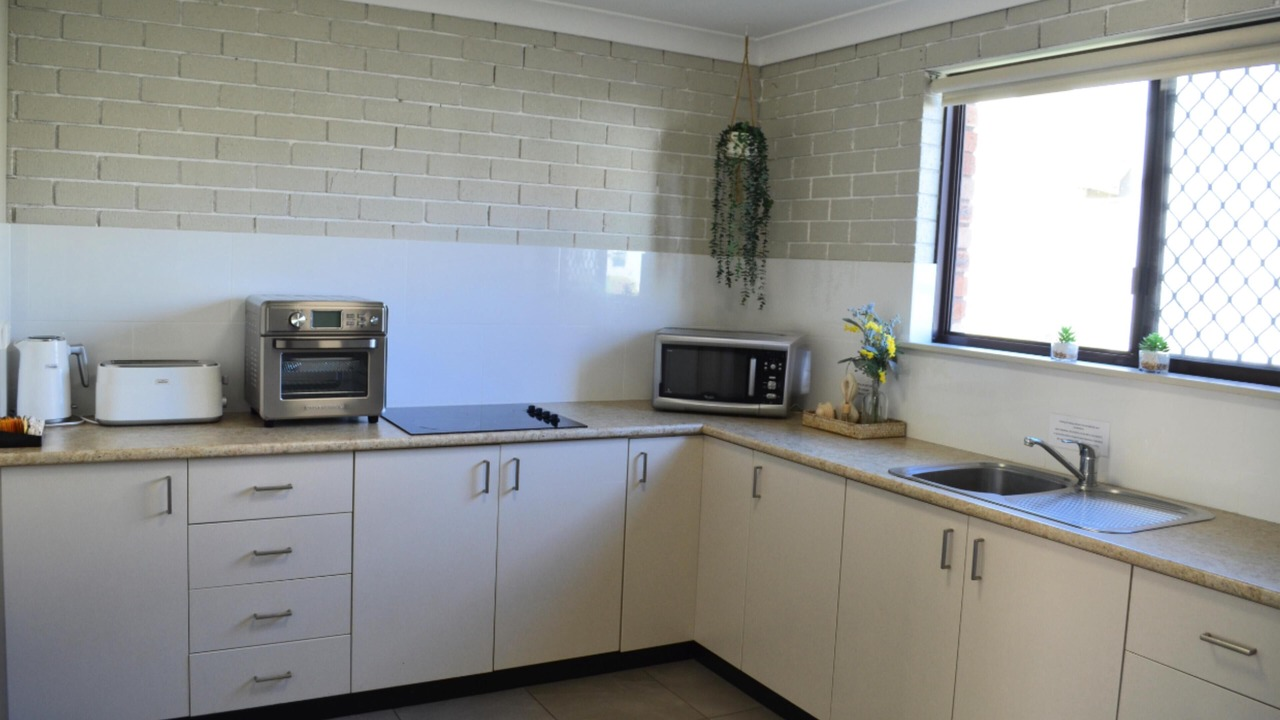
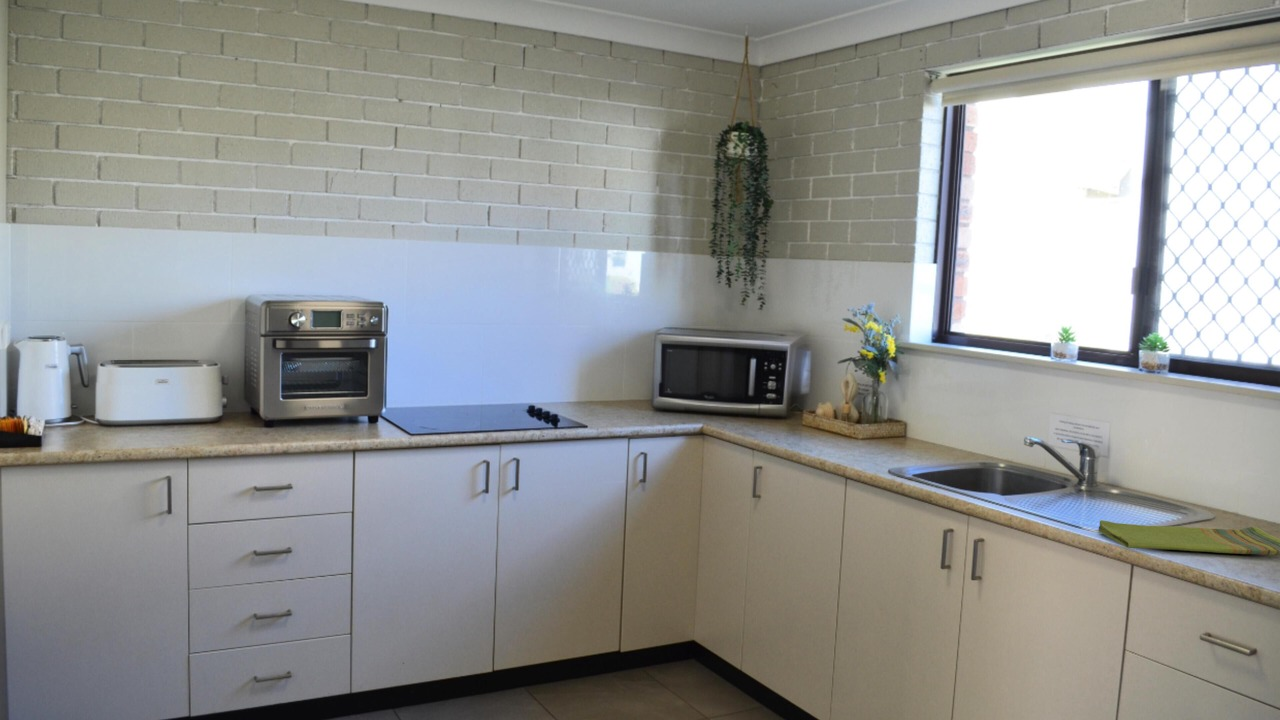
+ dish towel (1194, 537)
